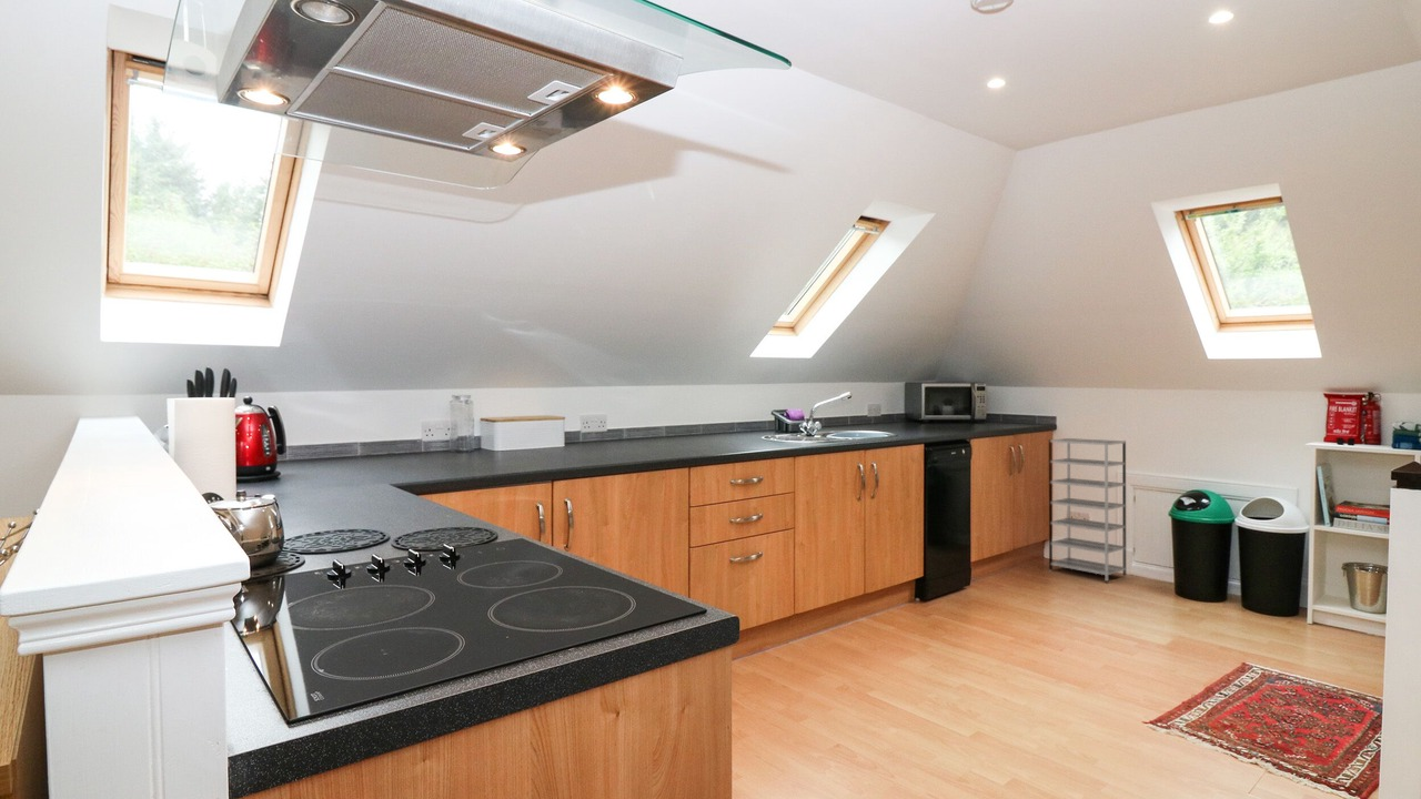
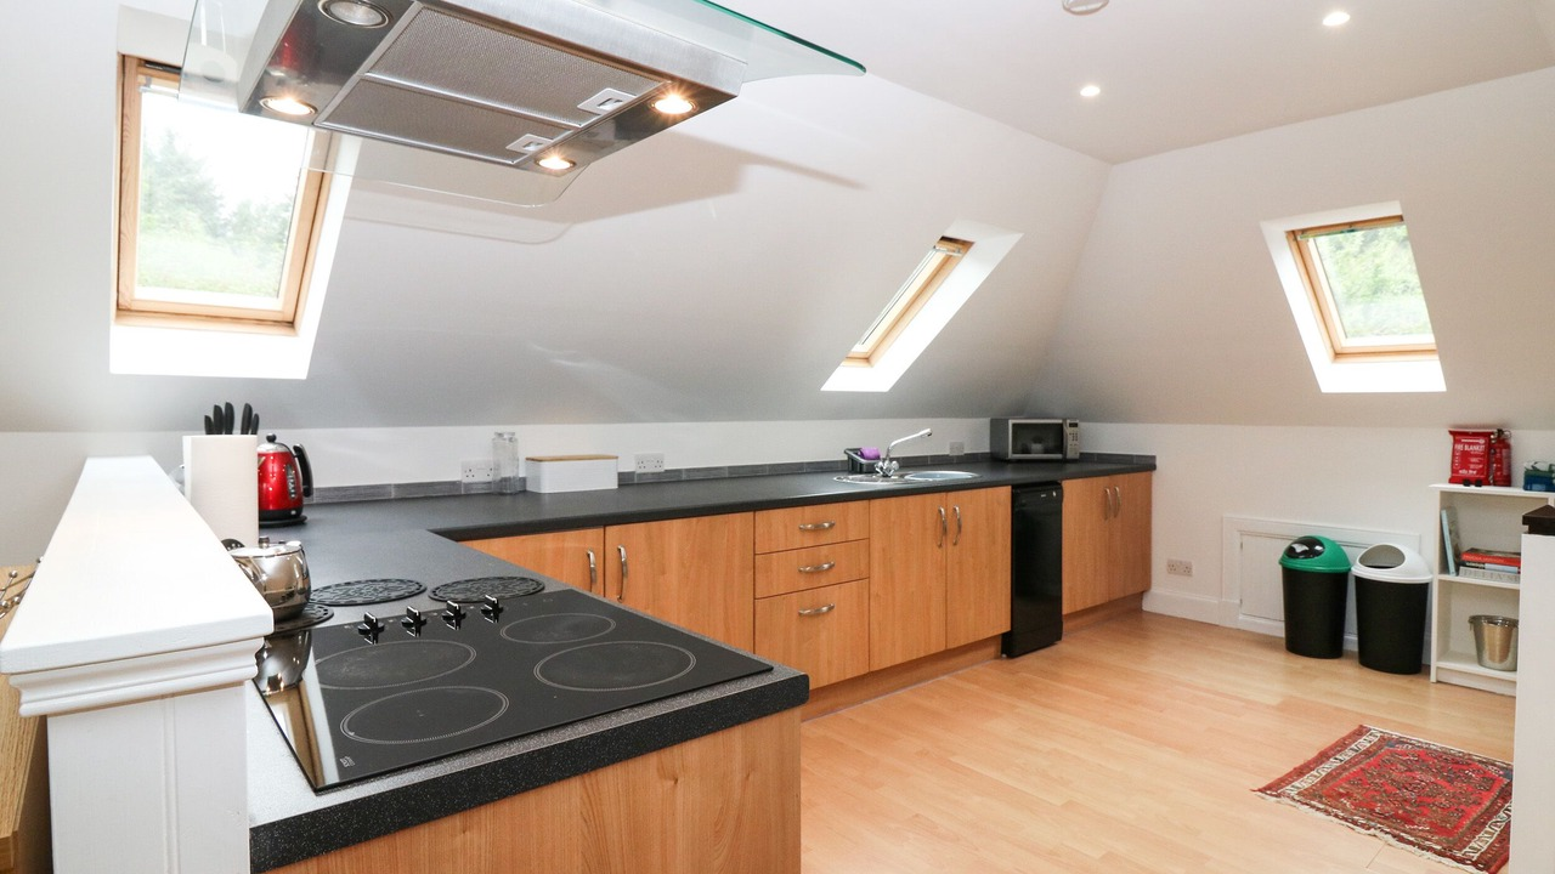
- shelving unit (1087, 507)
